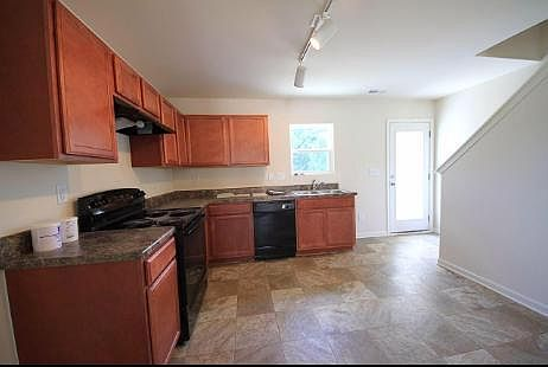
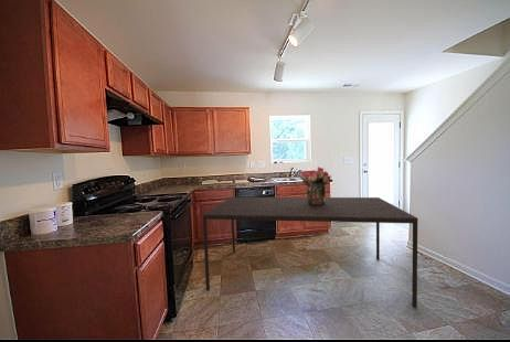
+ dining table (307, 221)
+ bouquet (315, 184)
